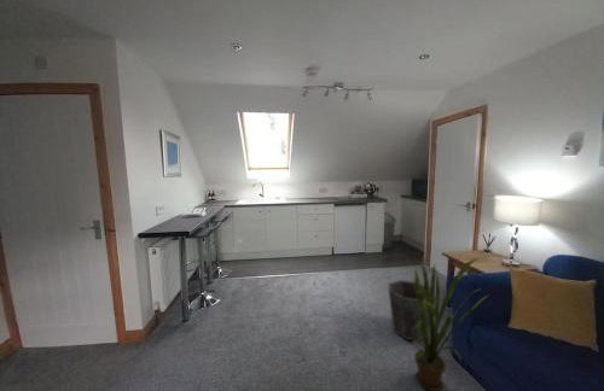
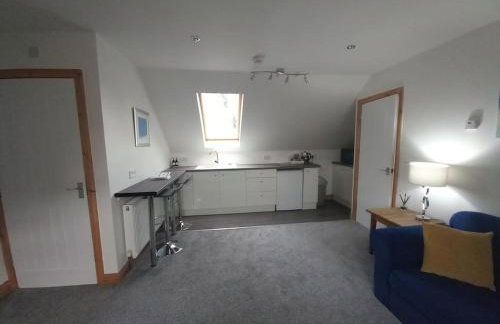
- waste bin (410, 310)
- house plant (436, 320)
